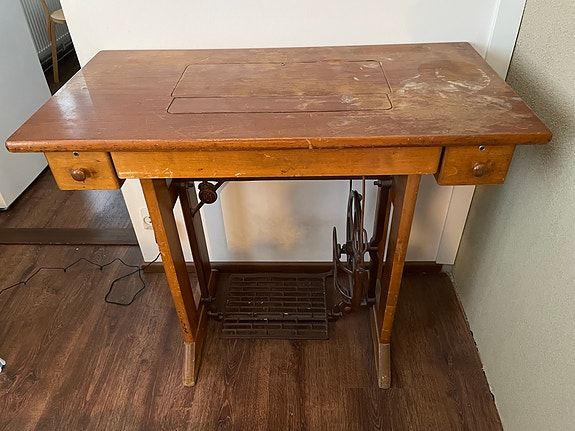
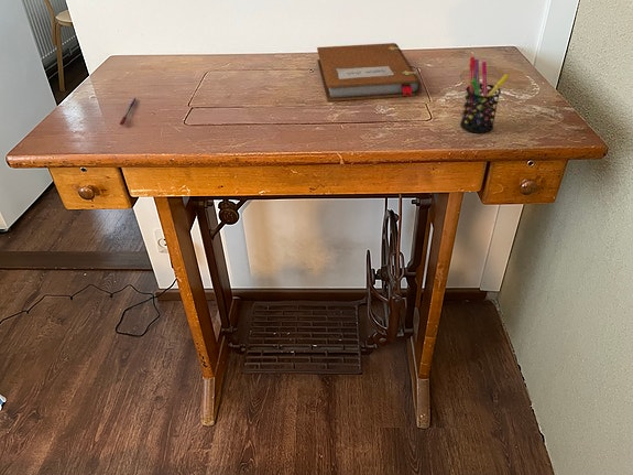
+ pen (128, 110)
+ pen holder (478, 95)
+ notebook (365, 71)
